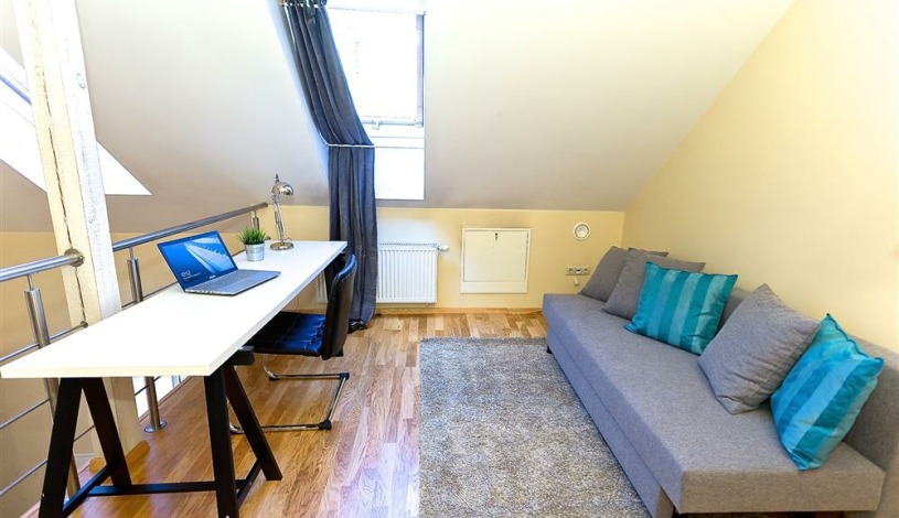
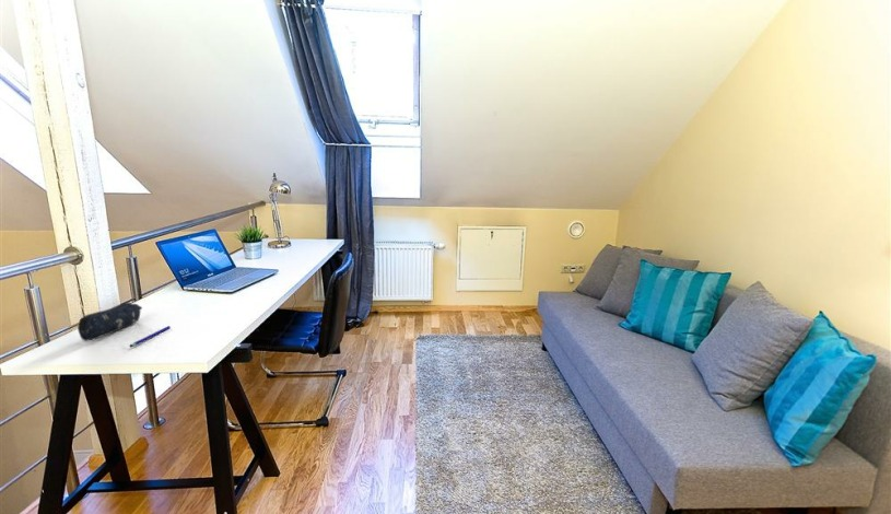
+ pen (151, 336)
+ pencil case (110, 319)
